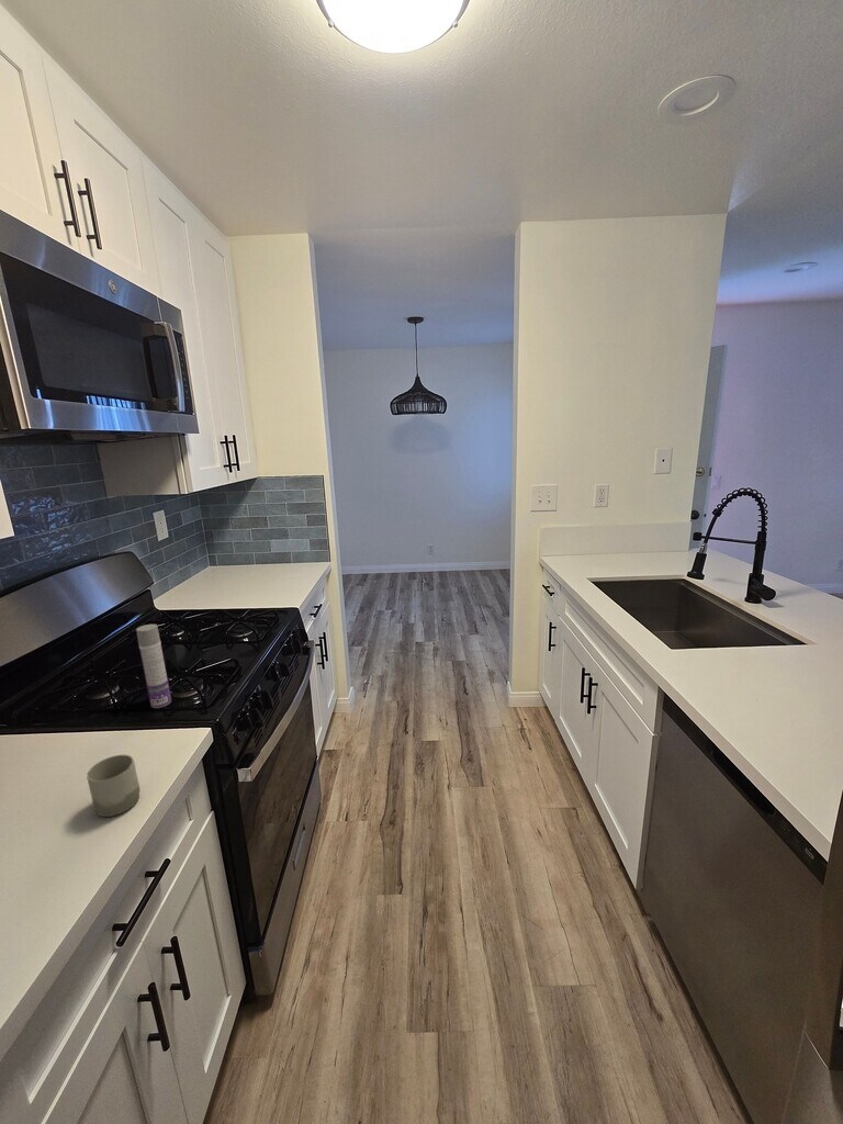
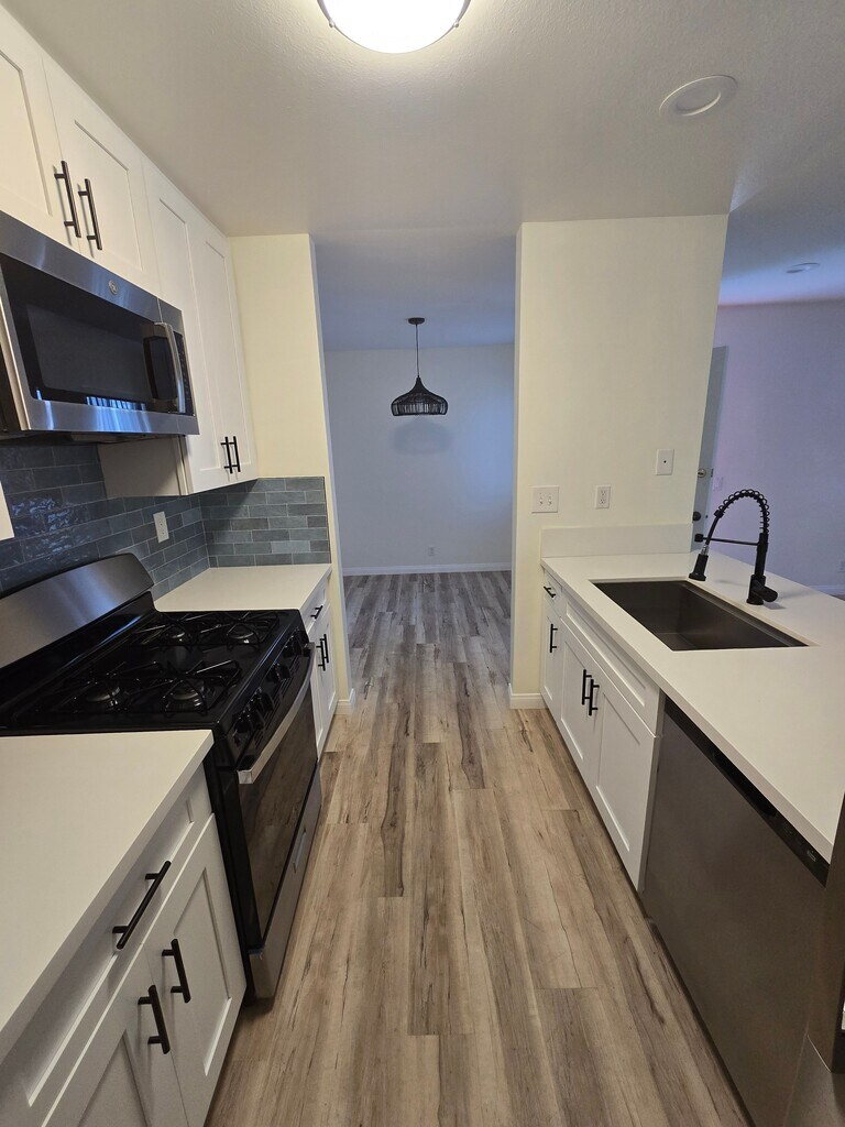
- cup (114, 779)
- aerosol can (154, 665)
